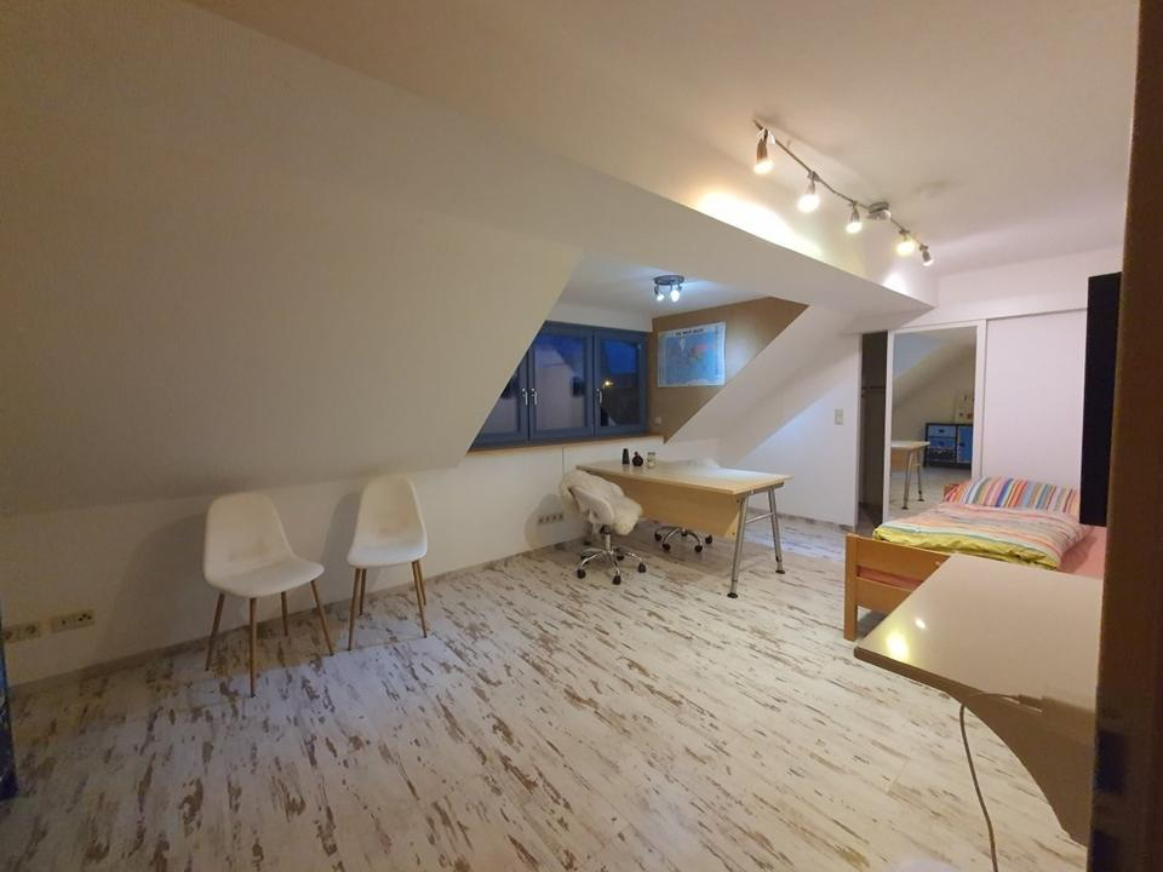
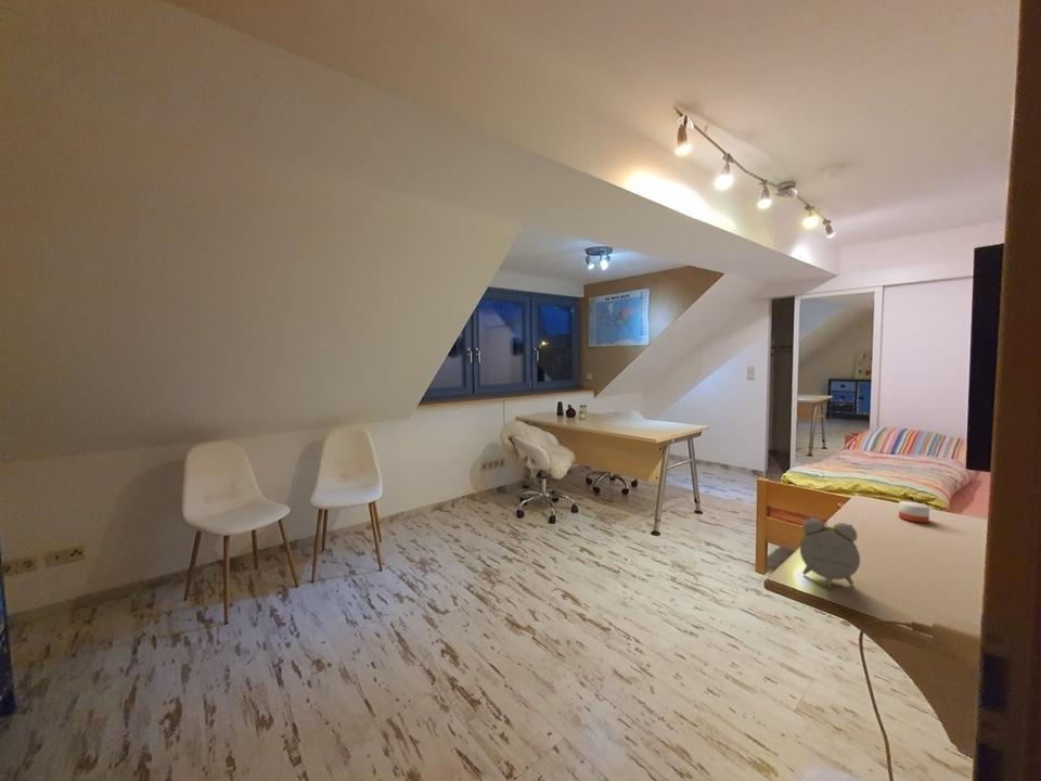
+ candle (914, 503)
+ alarm clock (828, 552)
